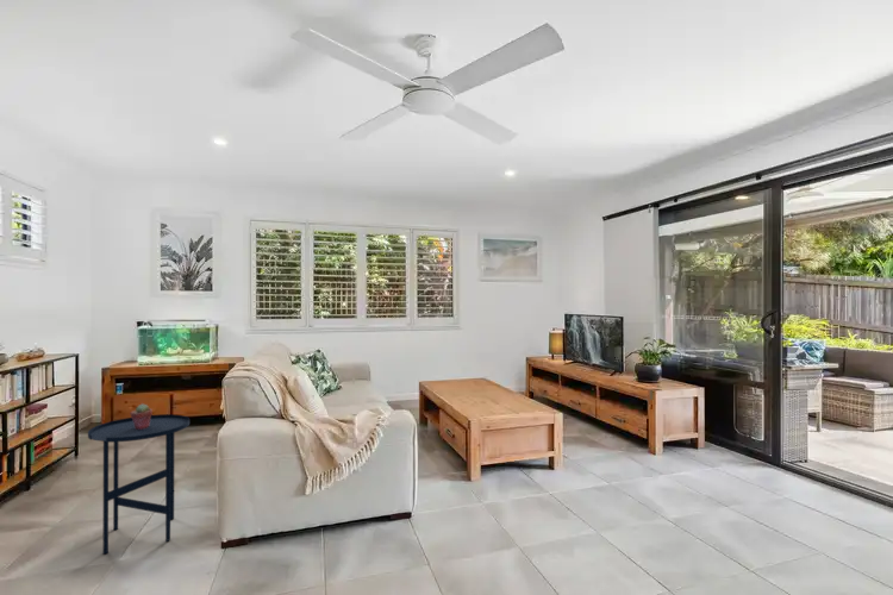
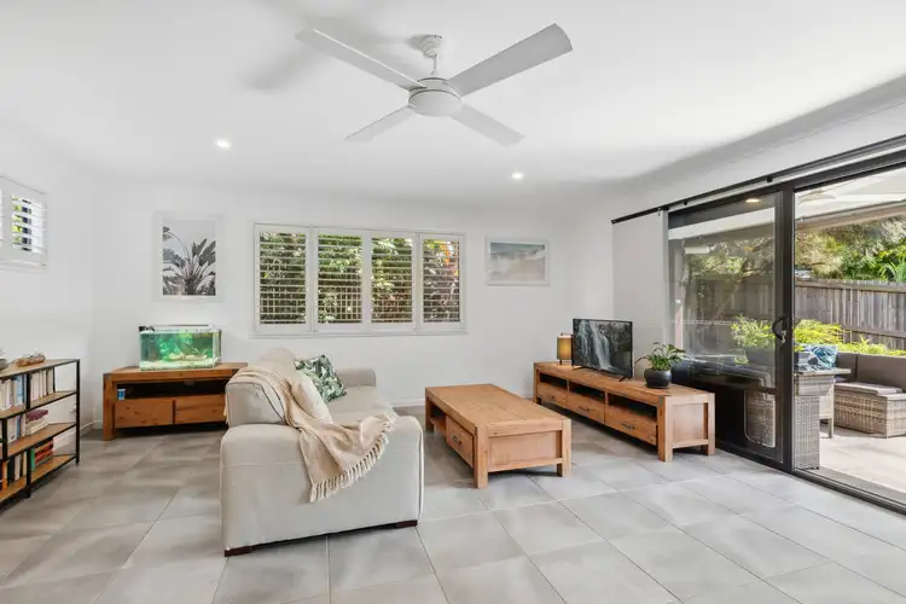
- potted succulent (142, 414)
- side table (140, 480)
